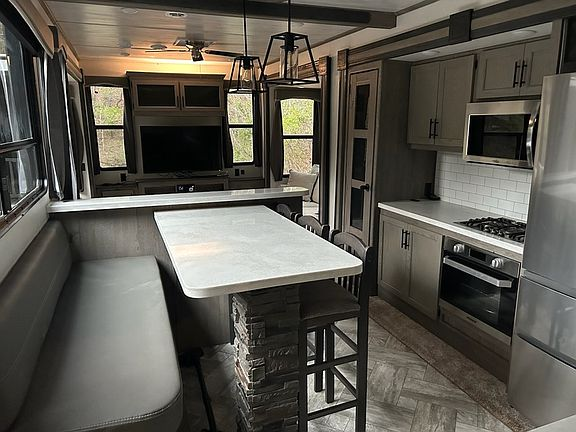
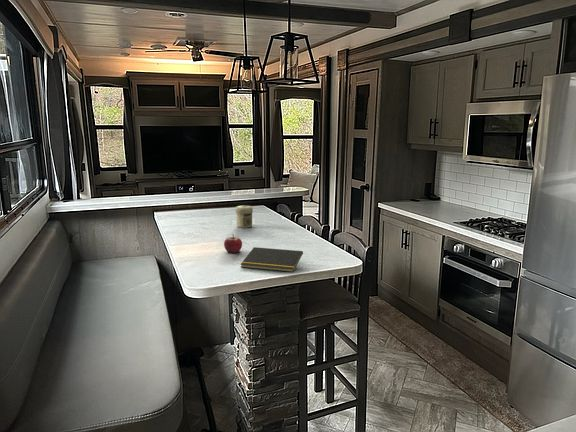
+ jar (244, 216)
+ notepad (272, 258)
+ fruit (233, 243)
